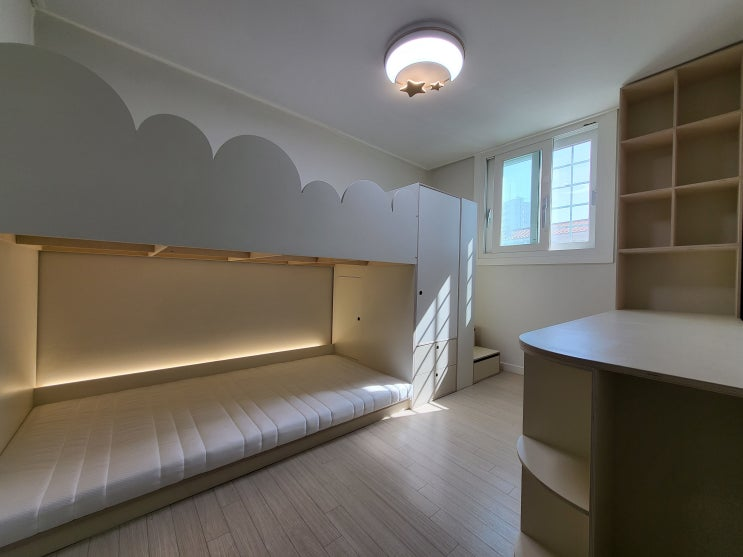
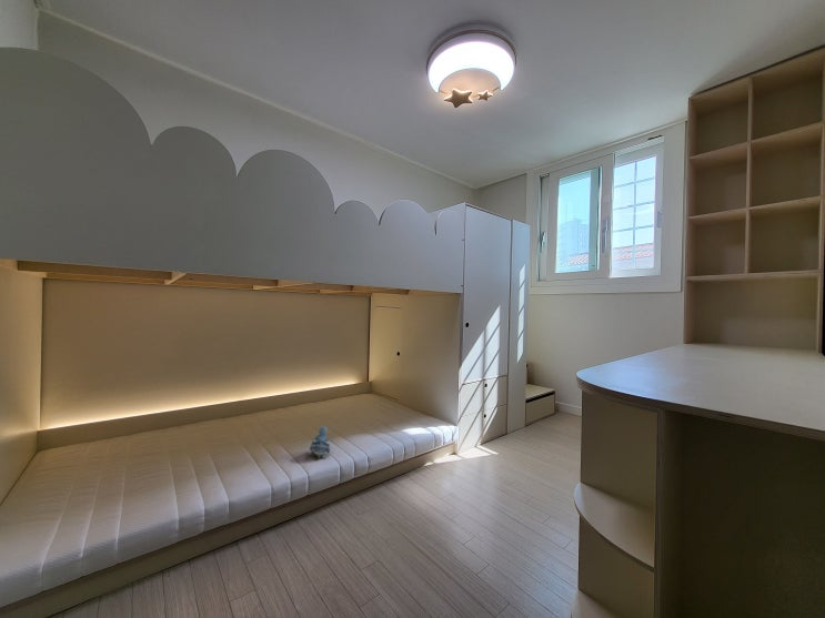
+ plush toy (319, 442)
